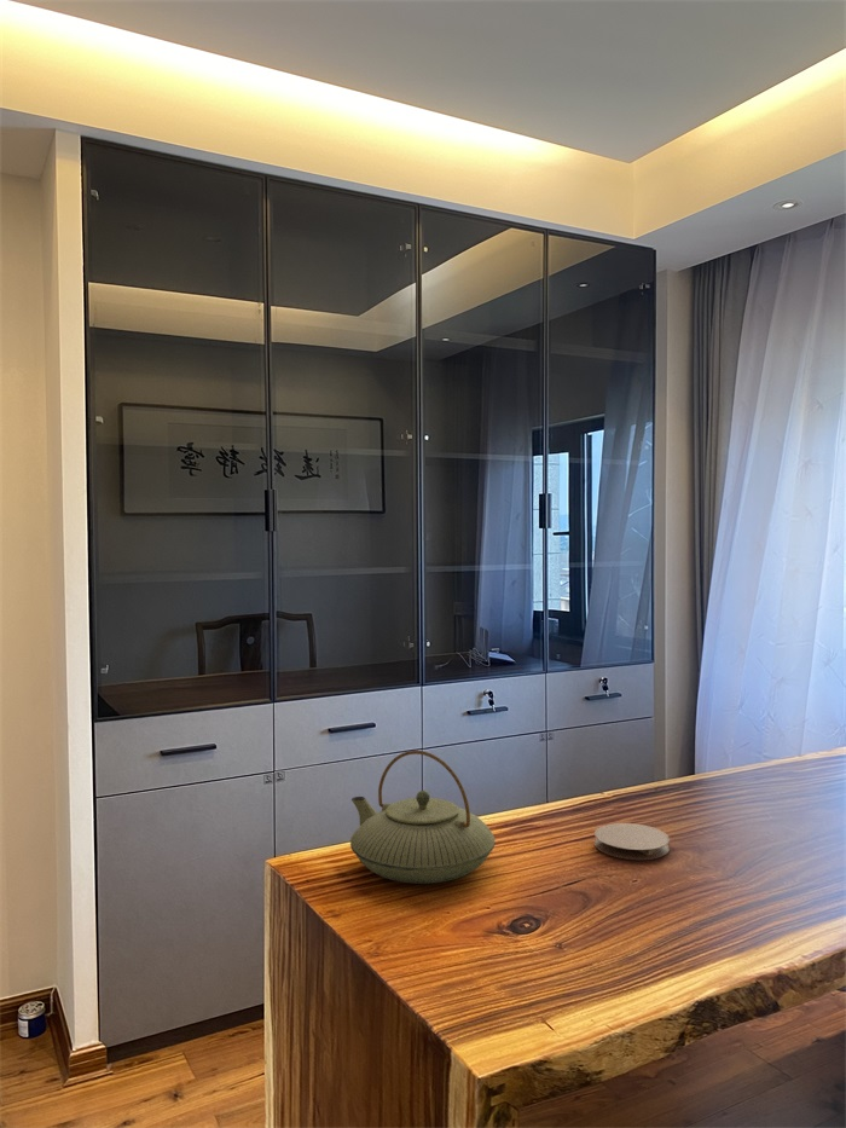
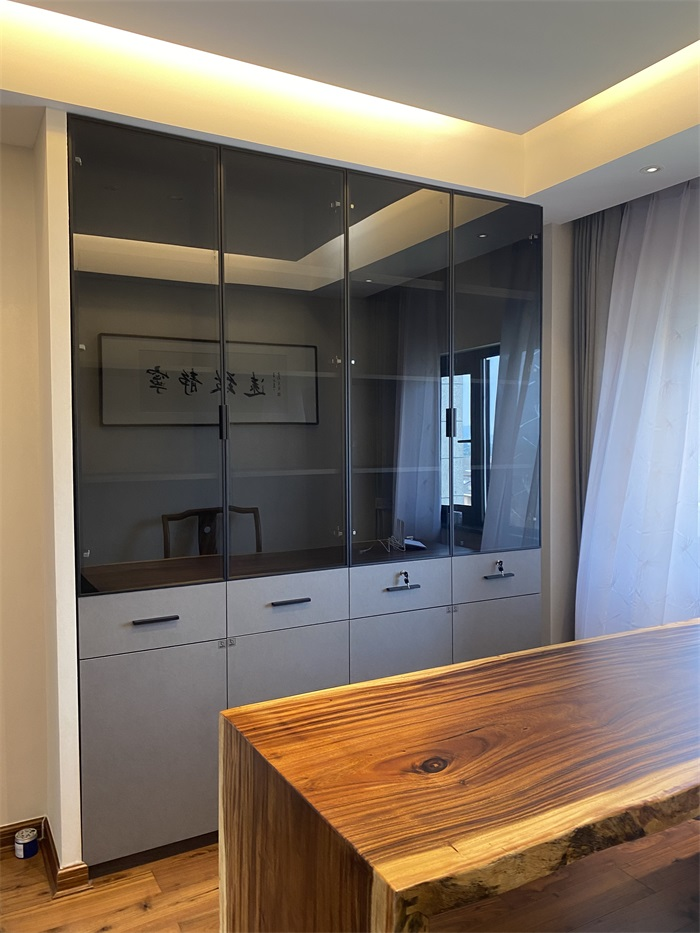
- coaster (631, 840)
- teapot (415, 806)
